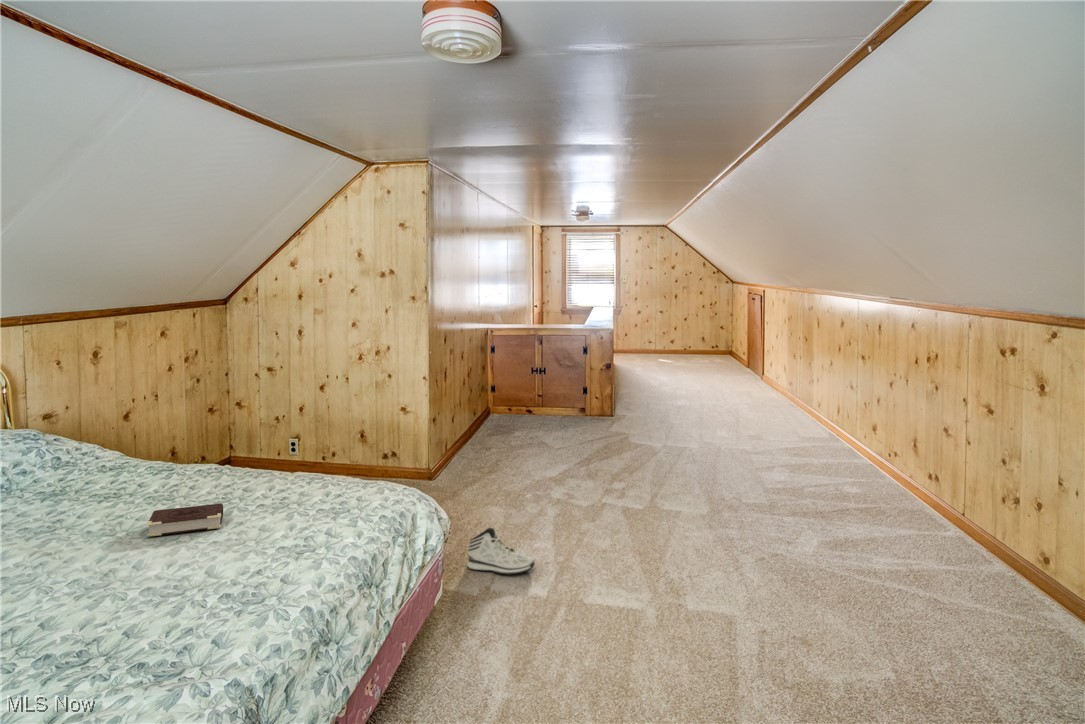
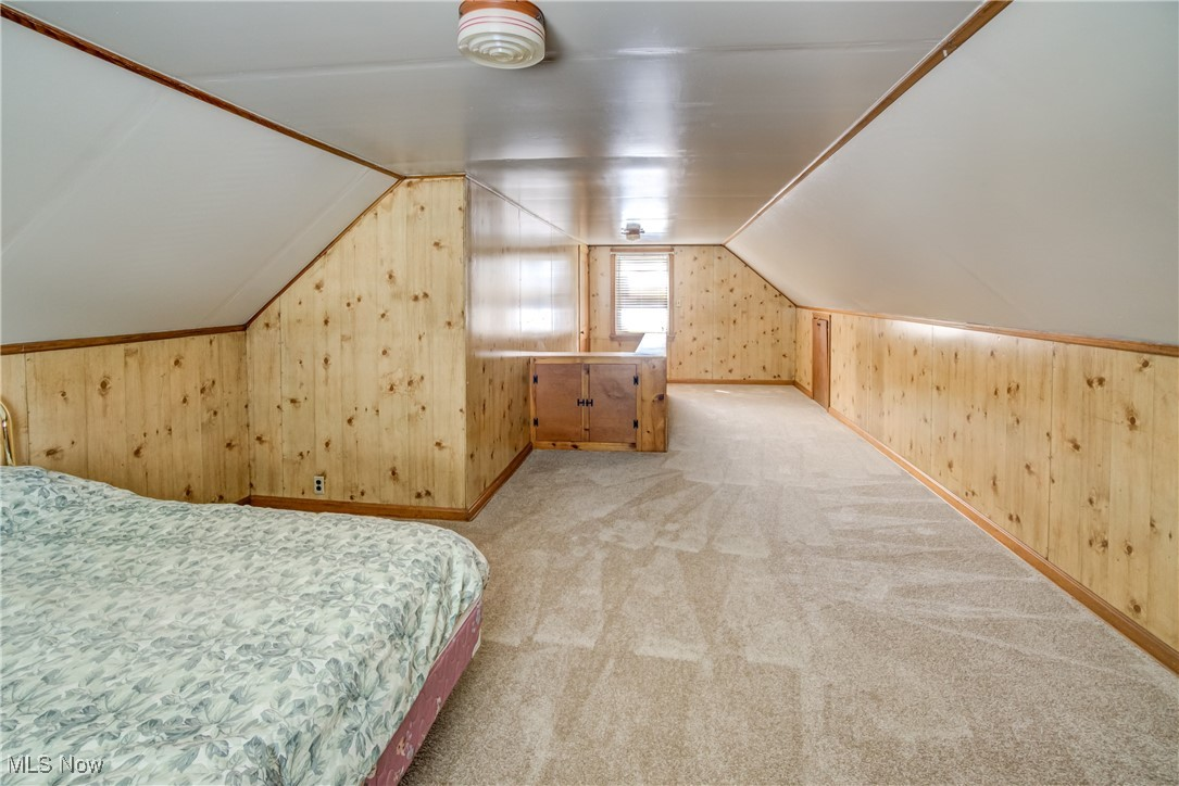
- sneaker (500, 549)
- book (187, 518)
